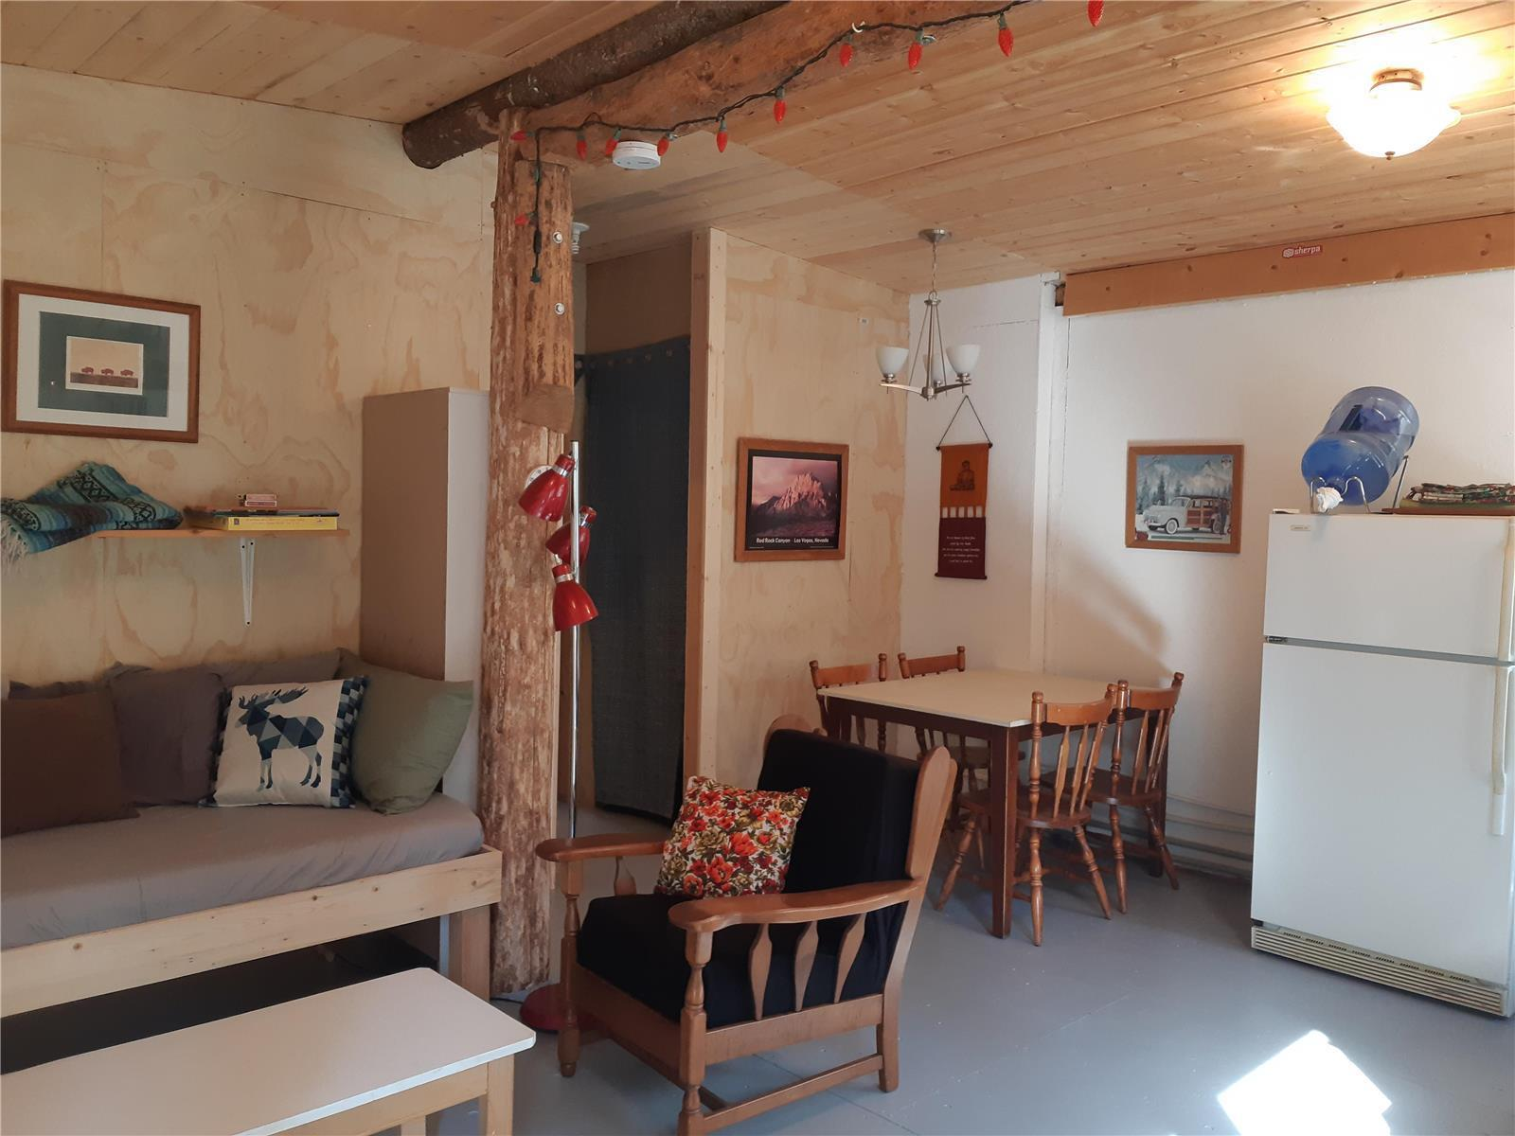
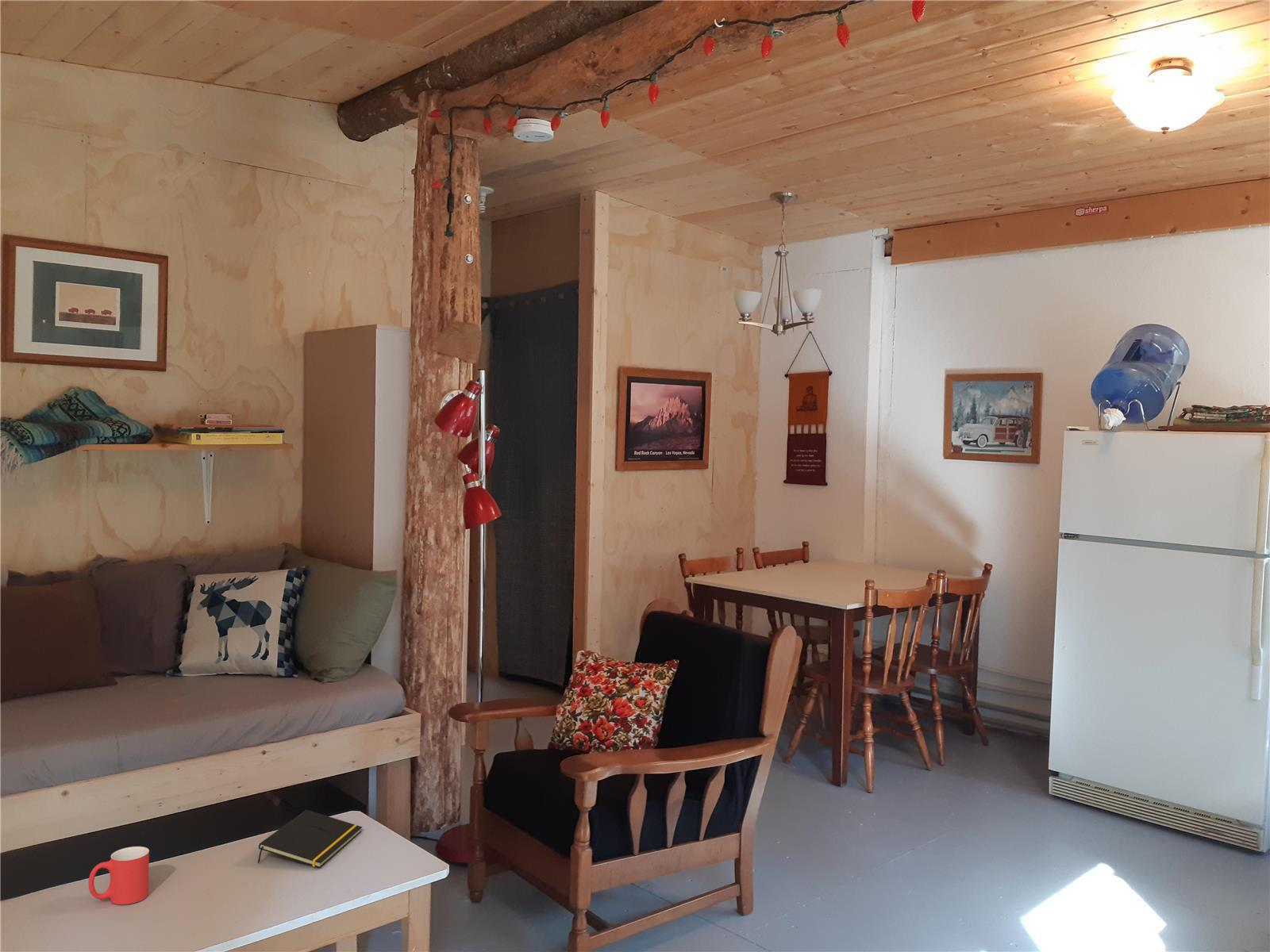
+ mug (118, 877)
+ notepad (312, 837)
